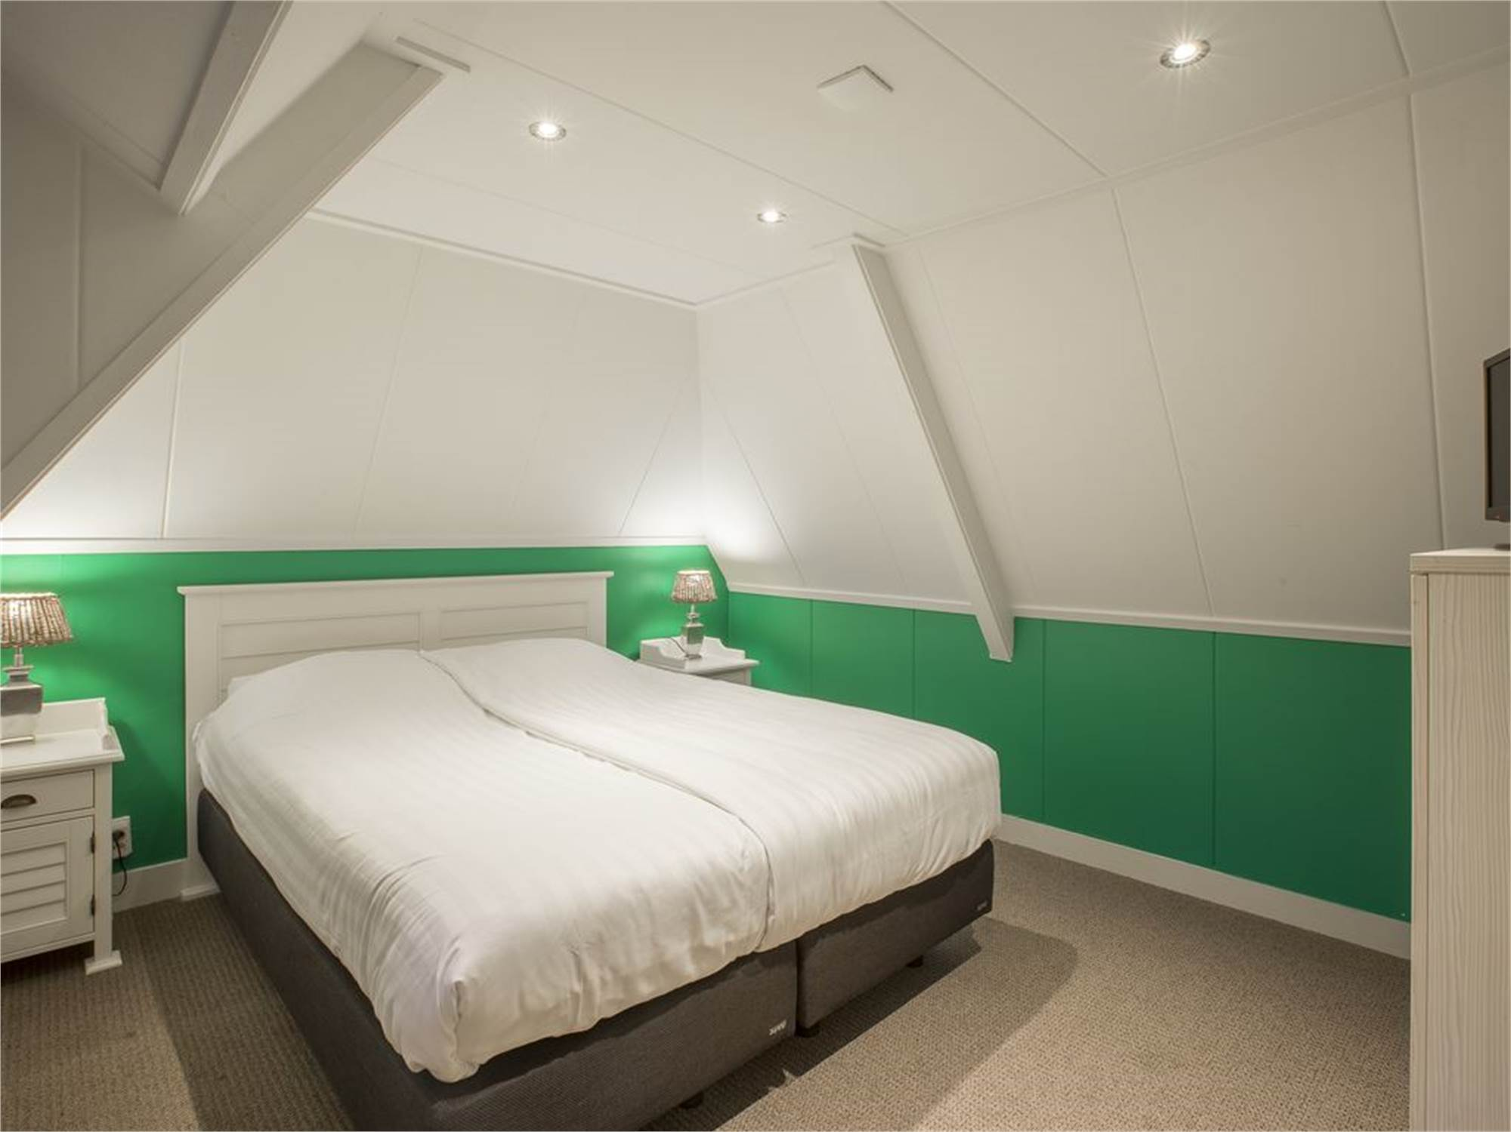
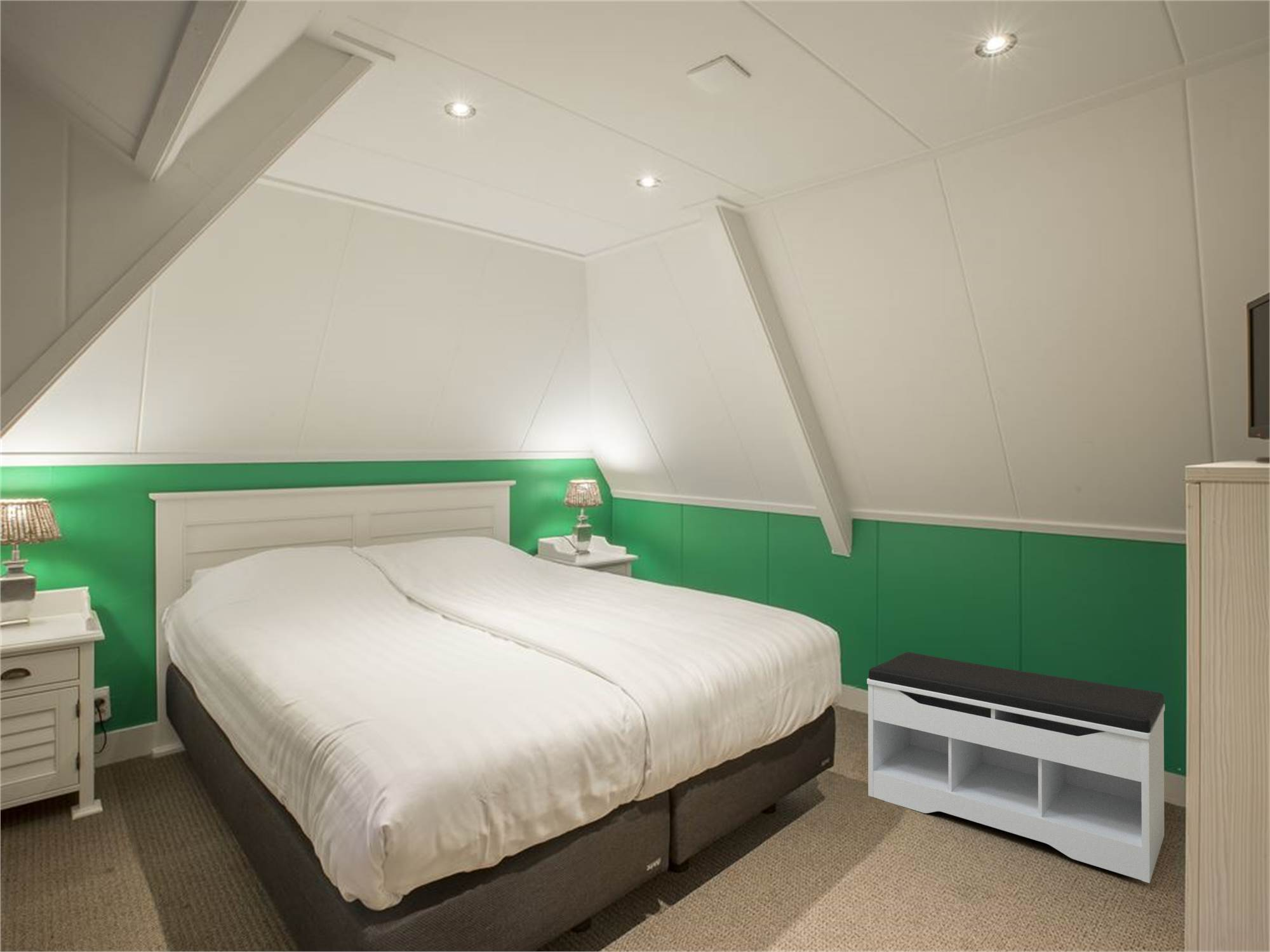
+ bench (1007, 746)
